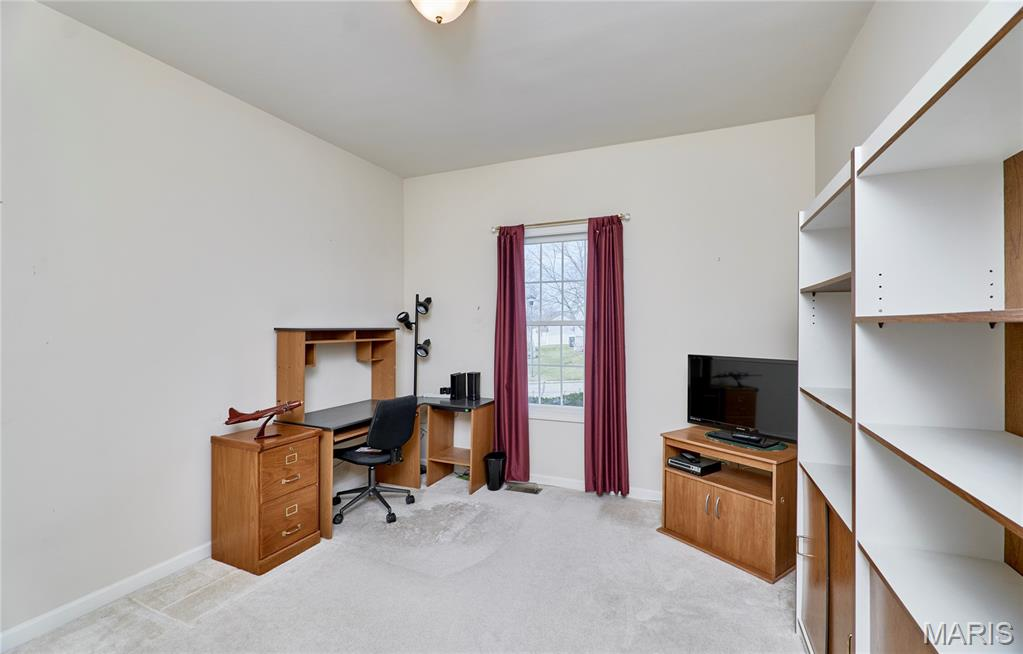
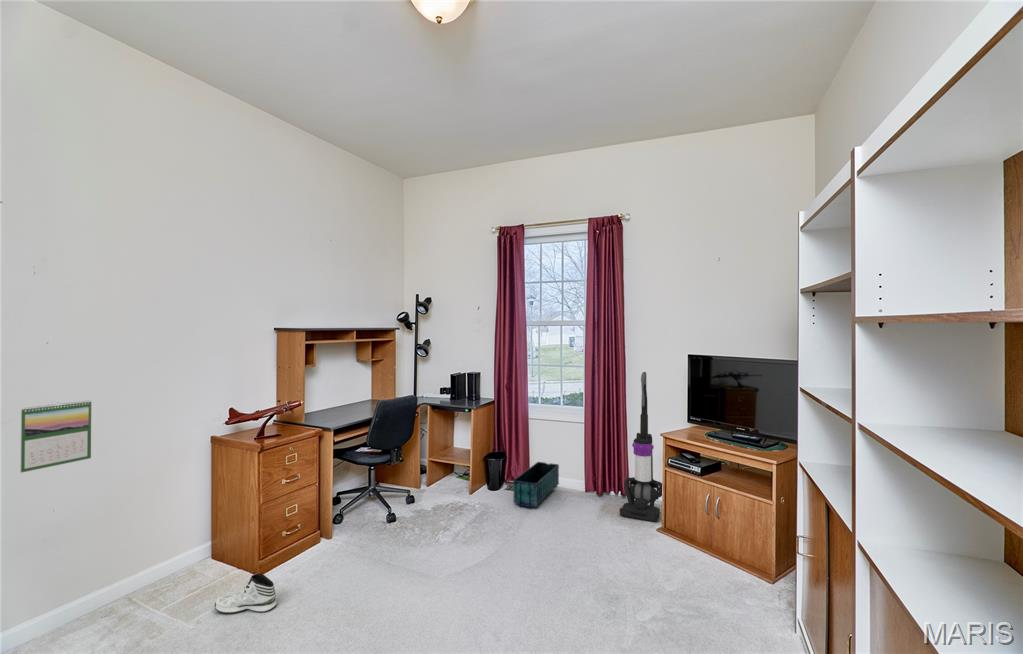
+ sneaker (246, 590)
+ calendar (57, 433)
+ vacuum cleaner (642, 441)
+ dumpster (536, 484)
